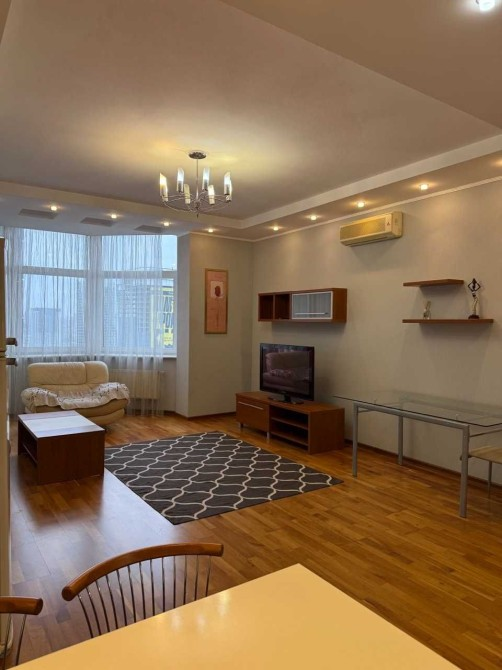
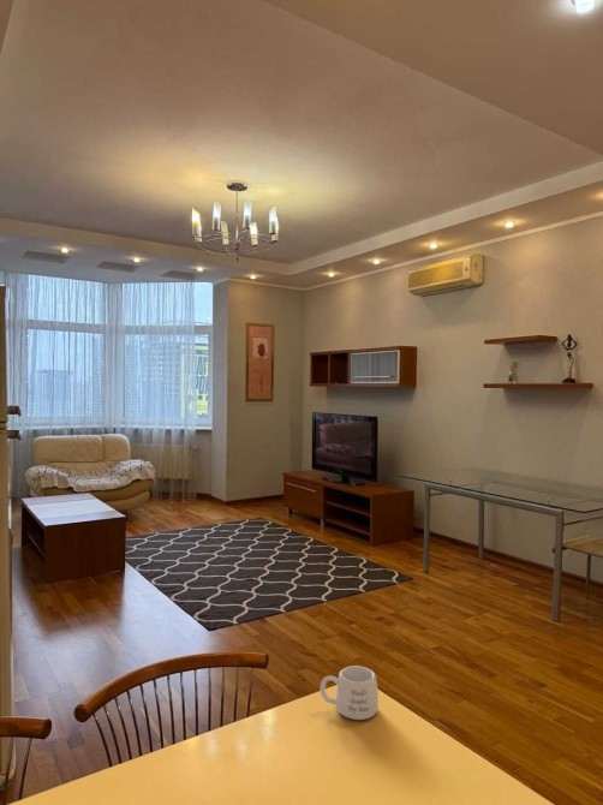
+ mug (348, 691)
